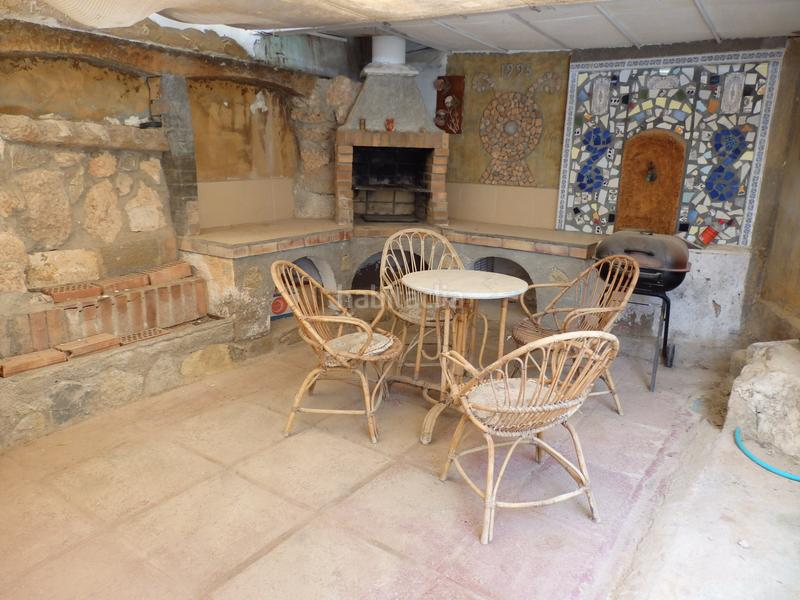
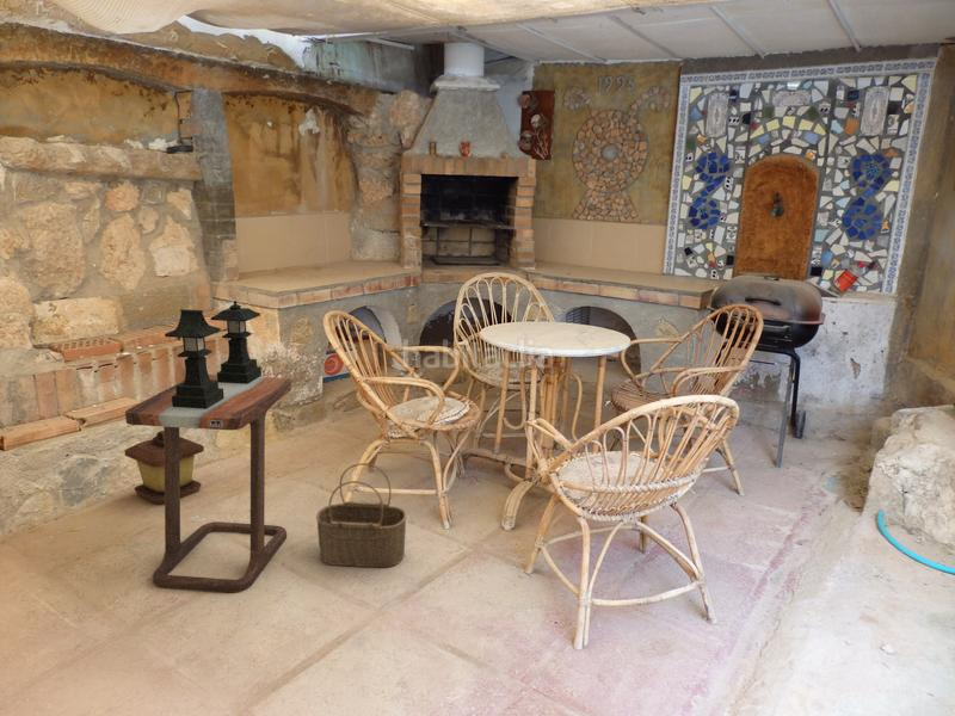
+ lantern (211, 351)
+ wicker basket (361, 514)
+ lantern (164, 461)
+ side table (251, 474)
